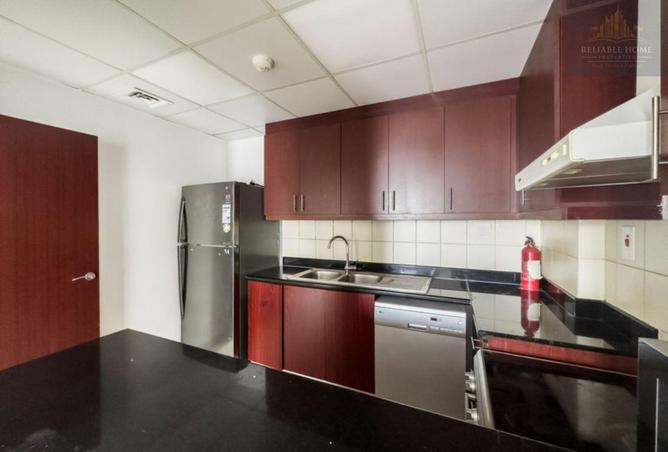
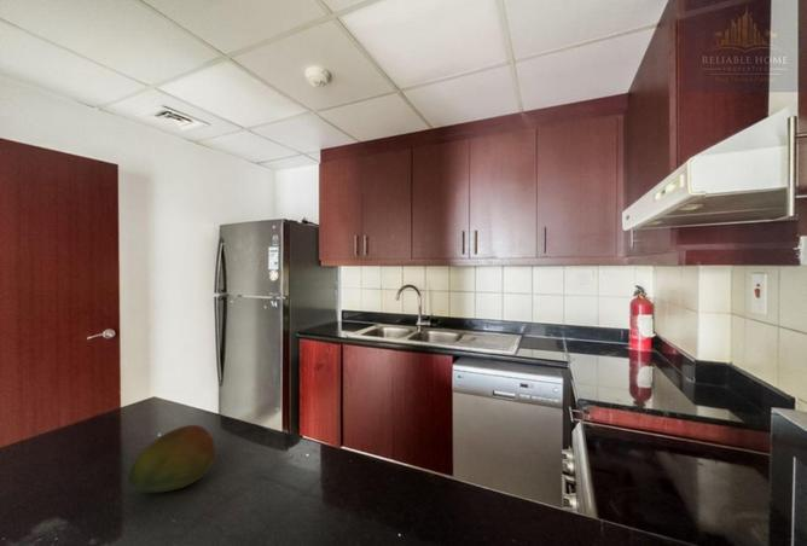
+ fruit (174, 458)
